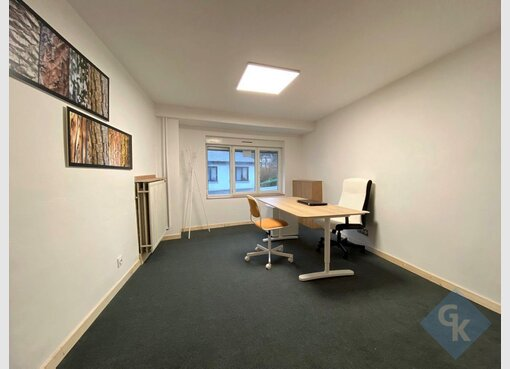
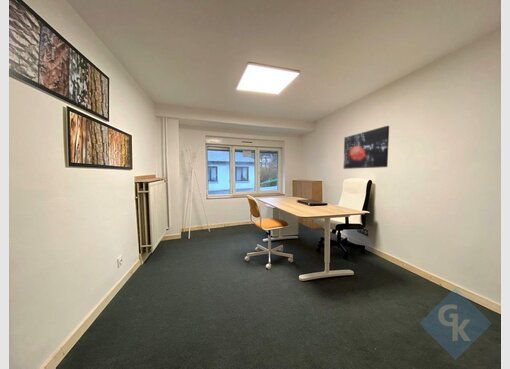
+ wall art (363, 150)
